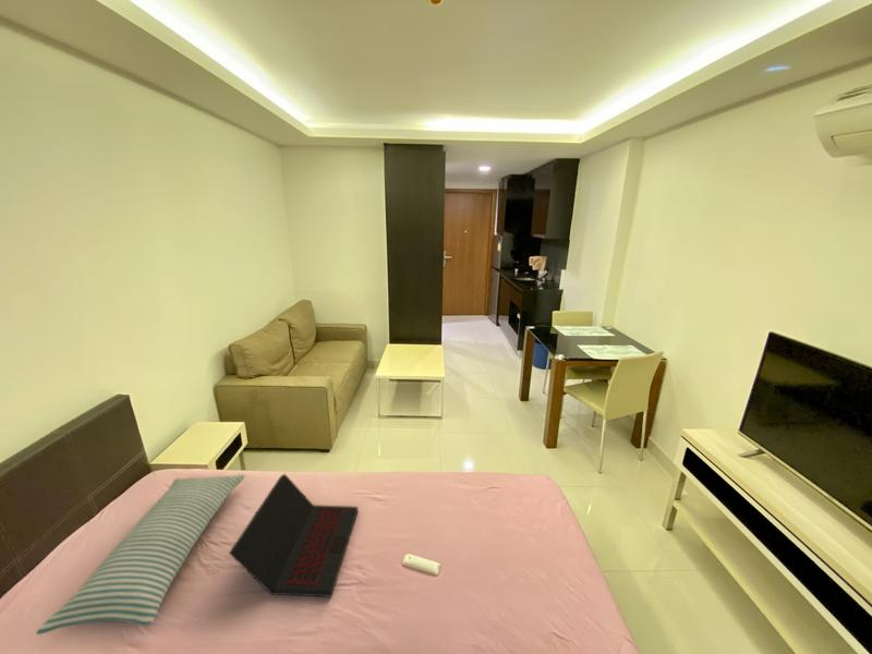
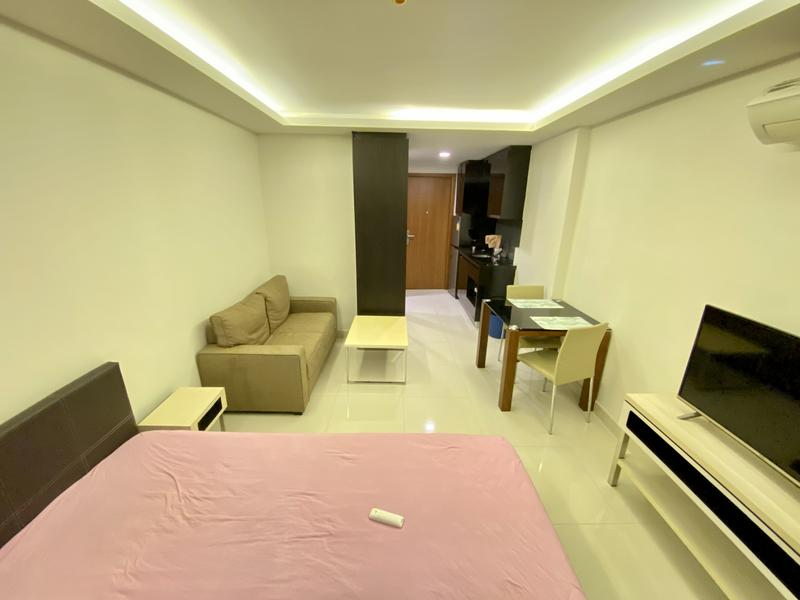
- pillow (166, 534)
- laptop (302, 528)
